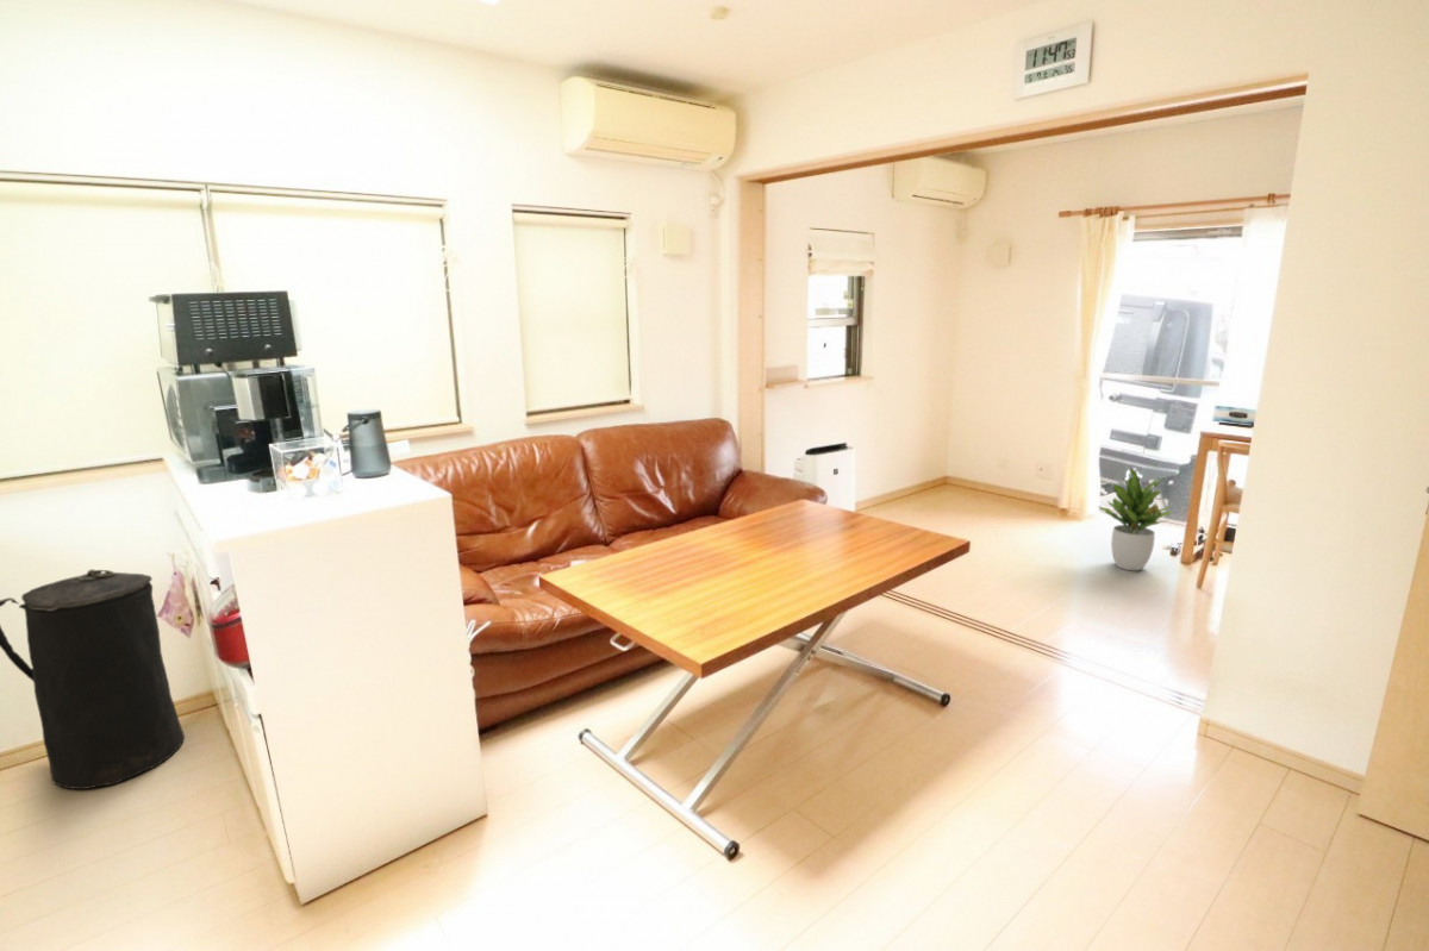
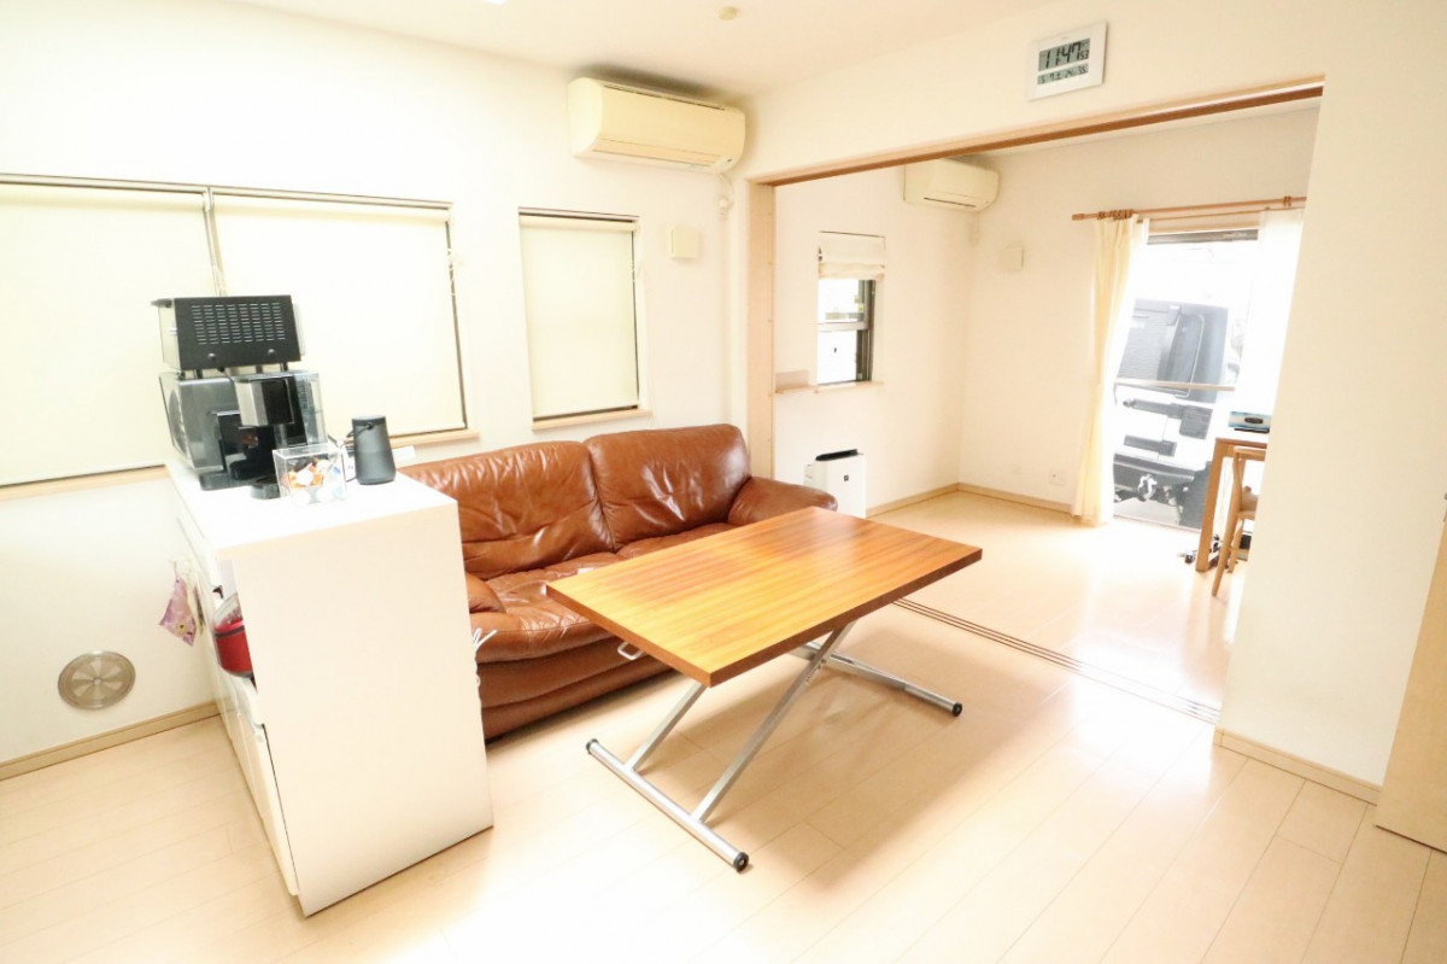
- trash can (89, 670)
- potted plant (1137, 518)
